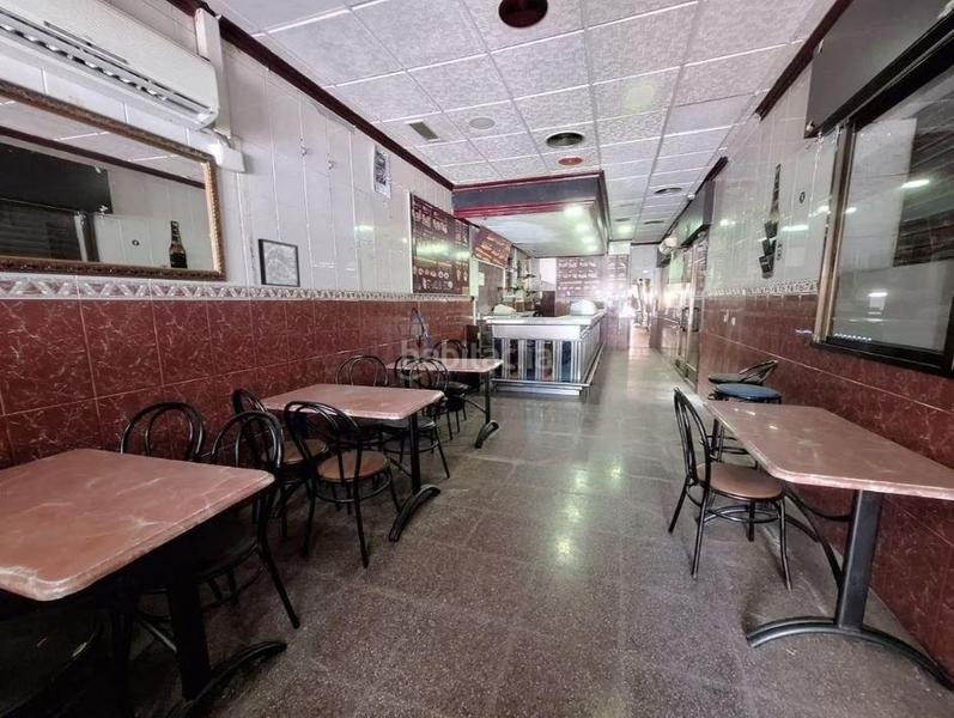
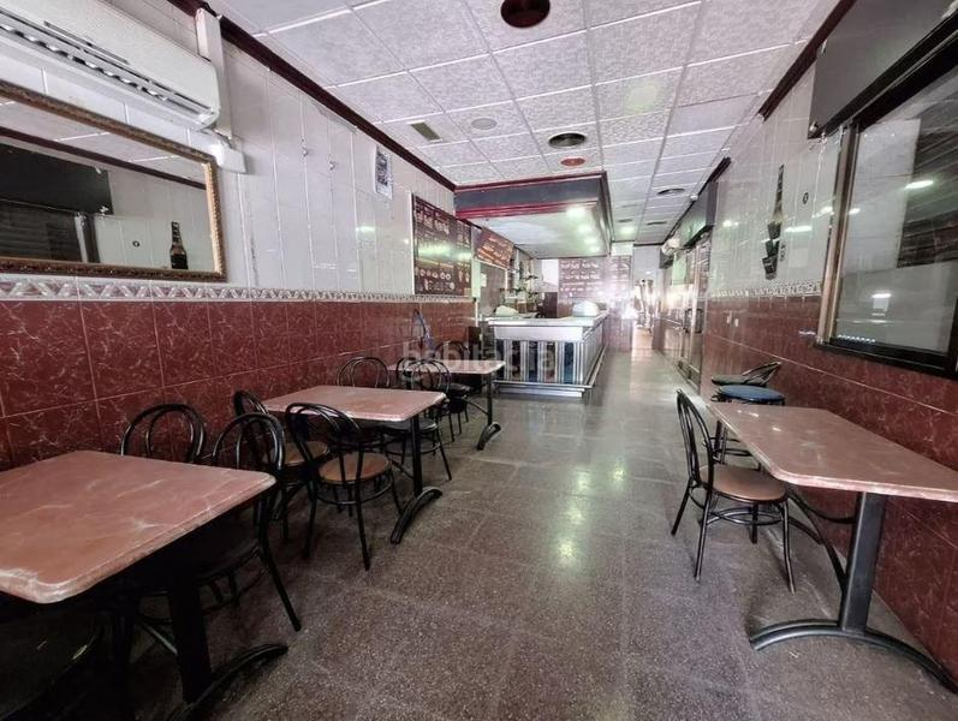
- wall art (280, 264)
